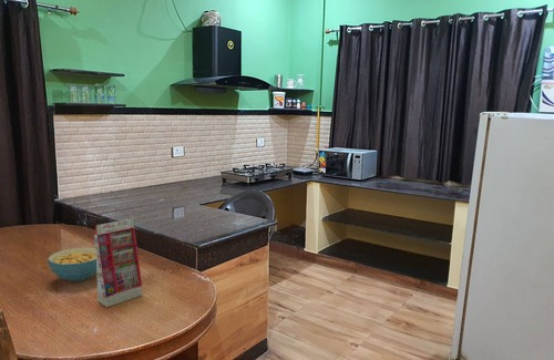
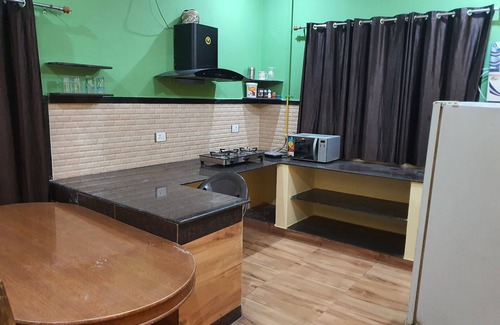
- cereal bowl (76, 267)
- gift box (119, 260)
